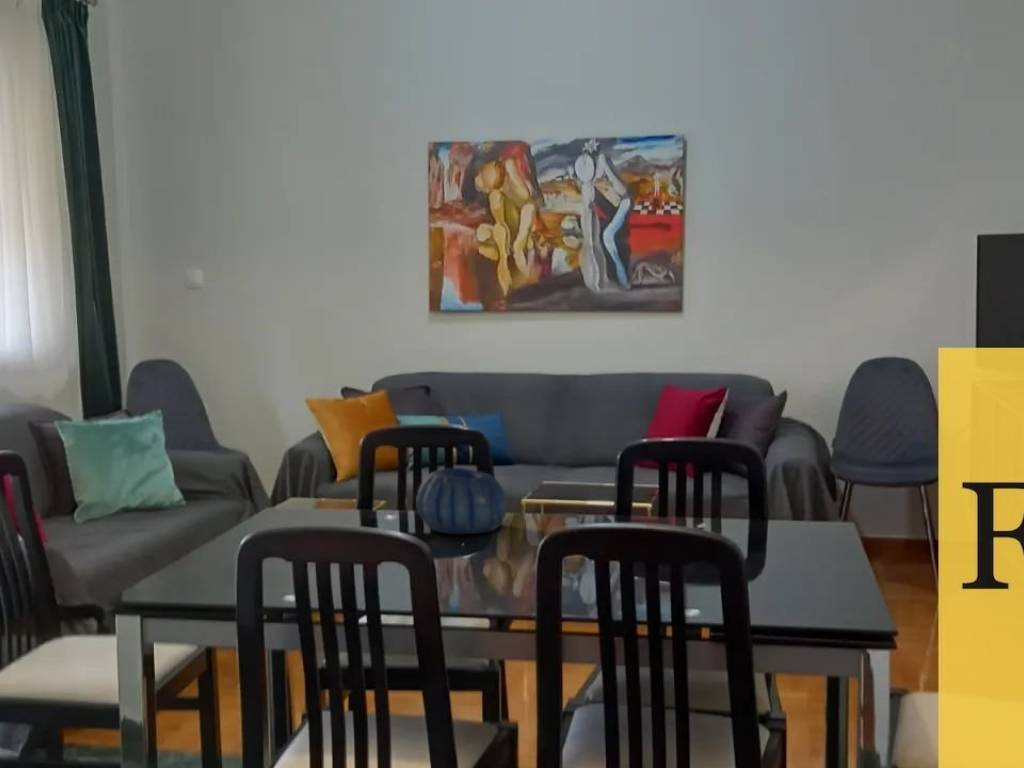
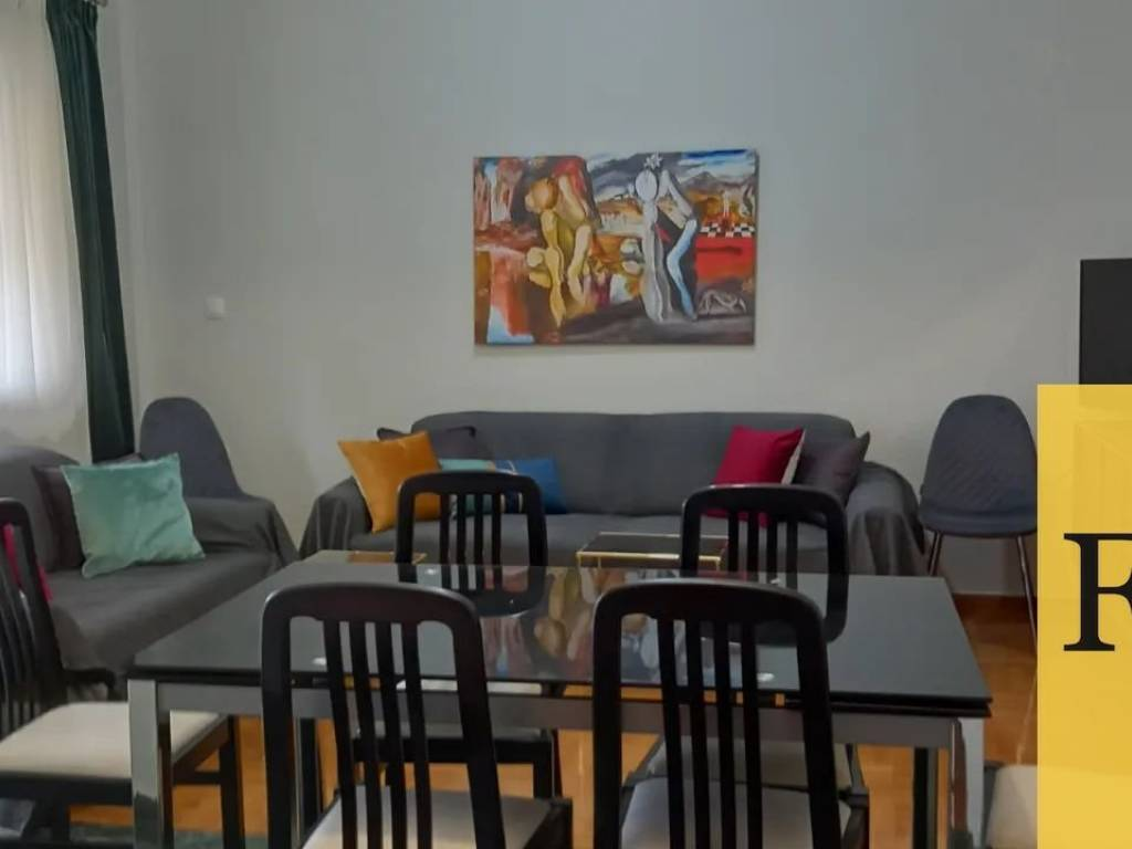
- decorative bowl (461, 499)
